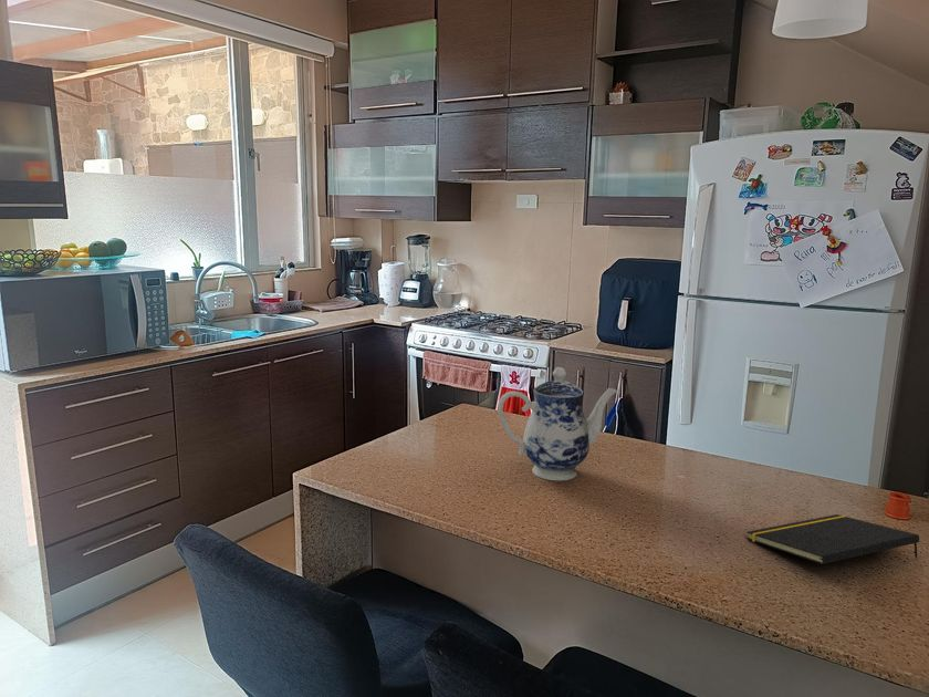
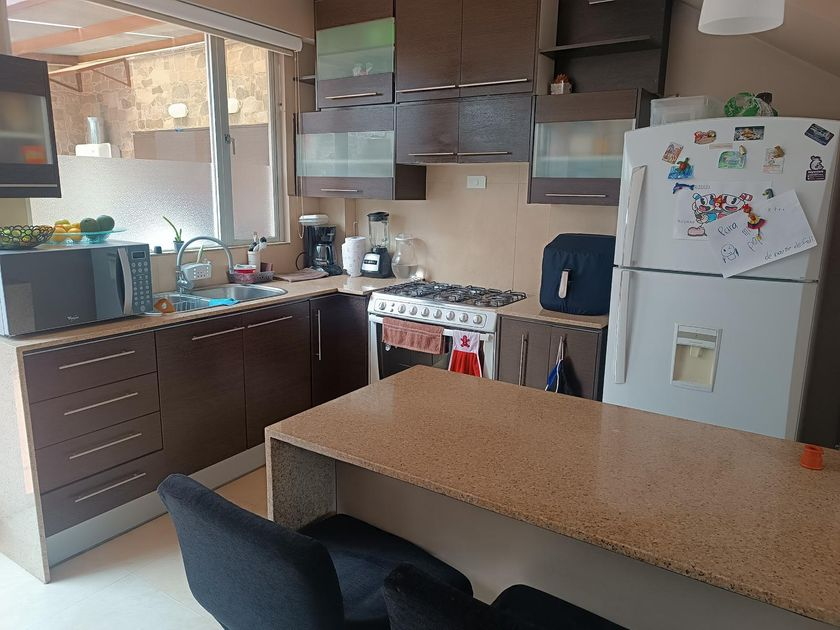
- teapot (556, 420)
- notepad (829, 537)
